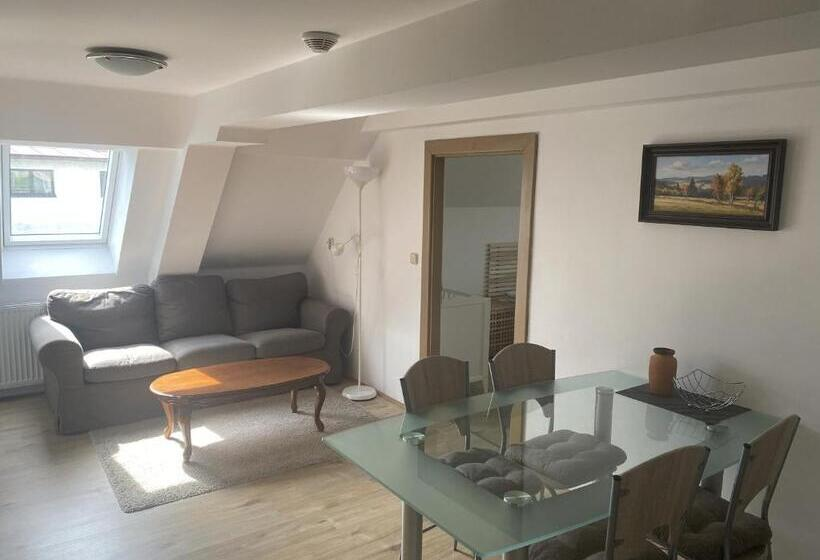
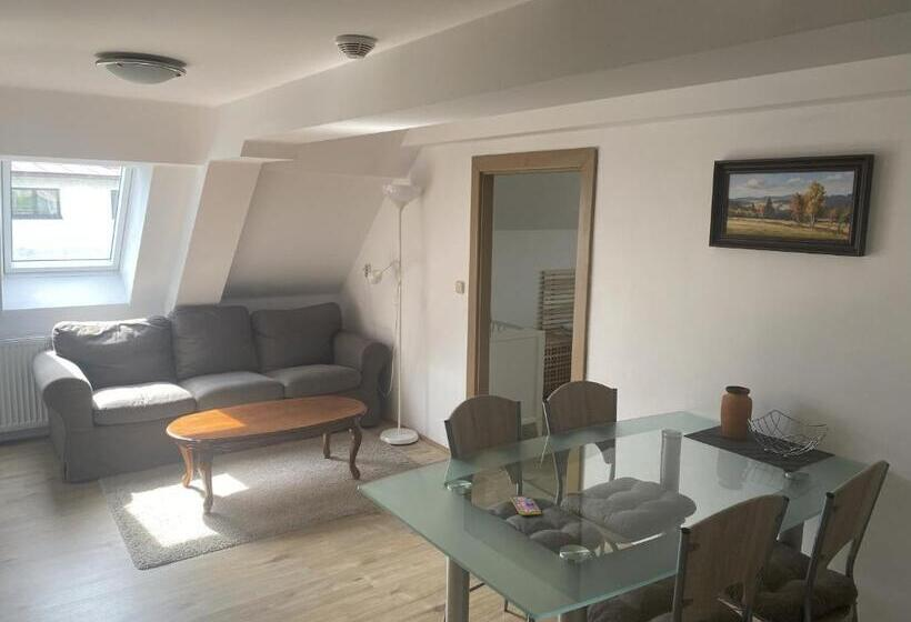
+ smartphone (524, 504)
